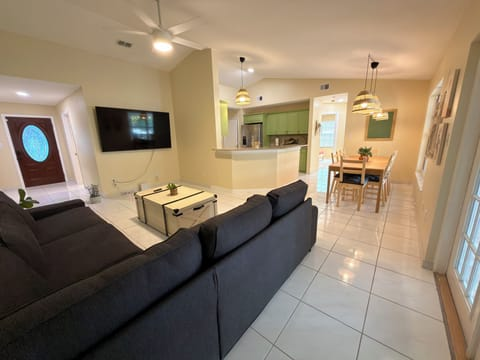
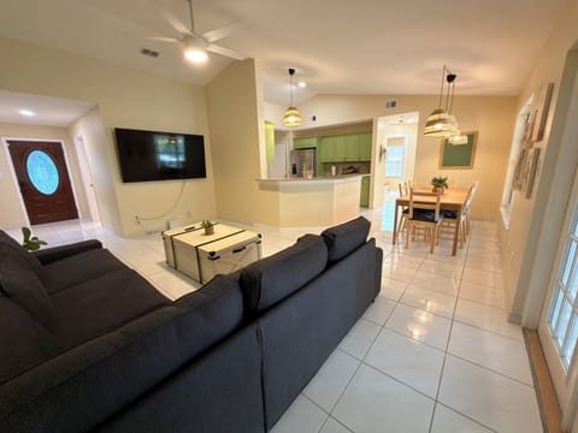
- potted plant (93, 193)
